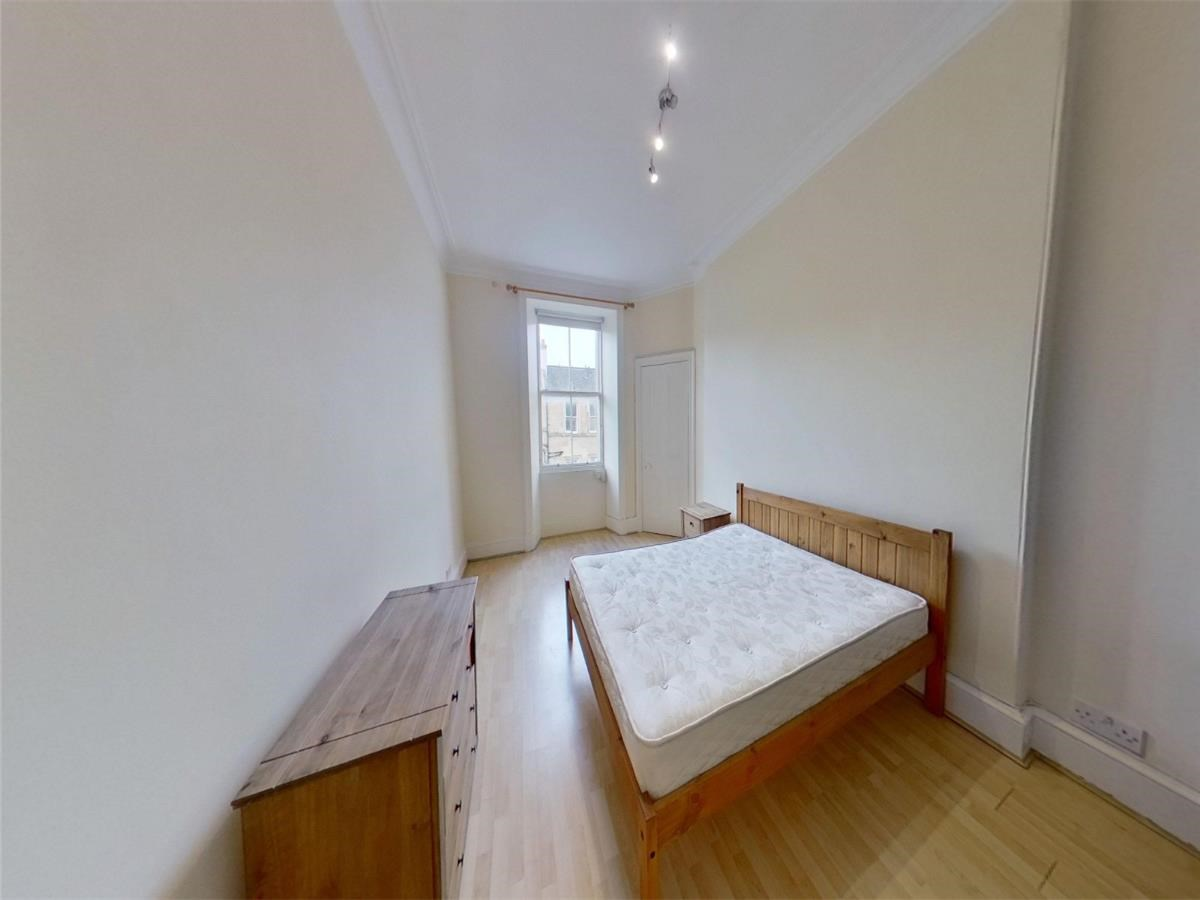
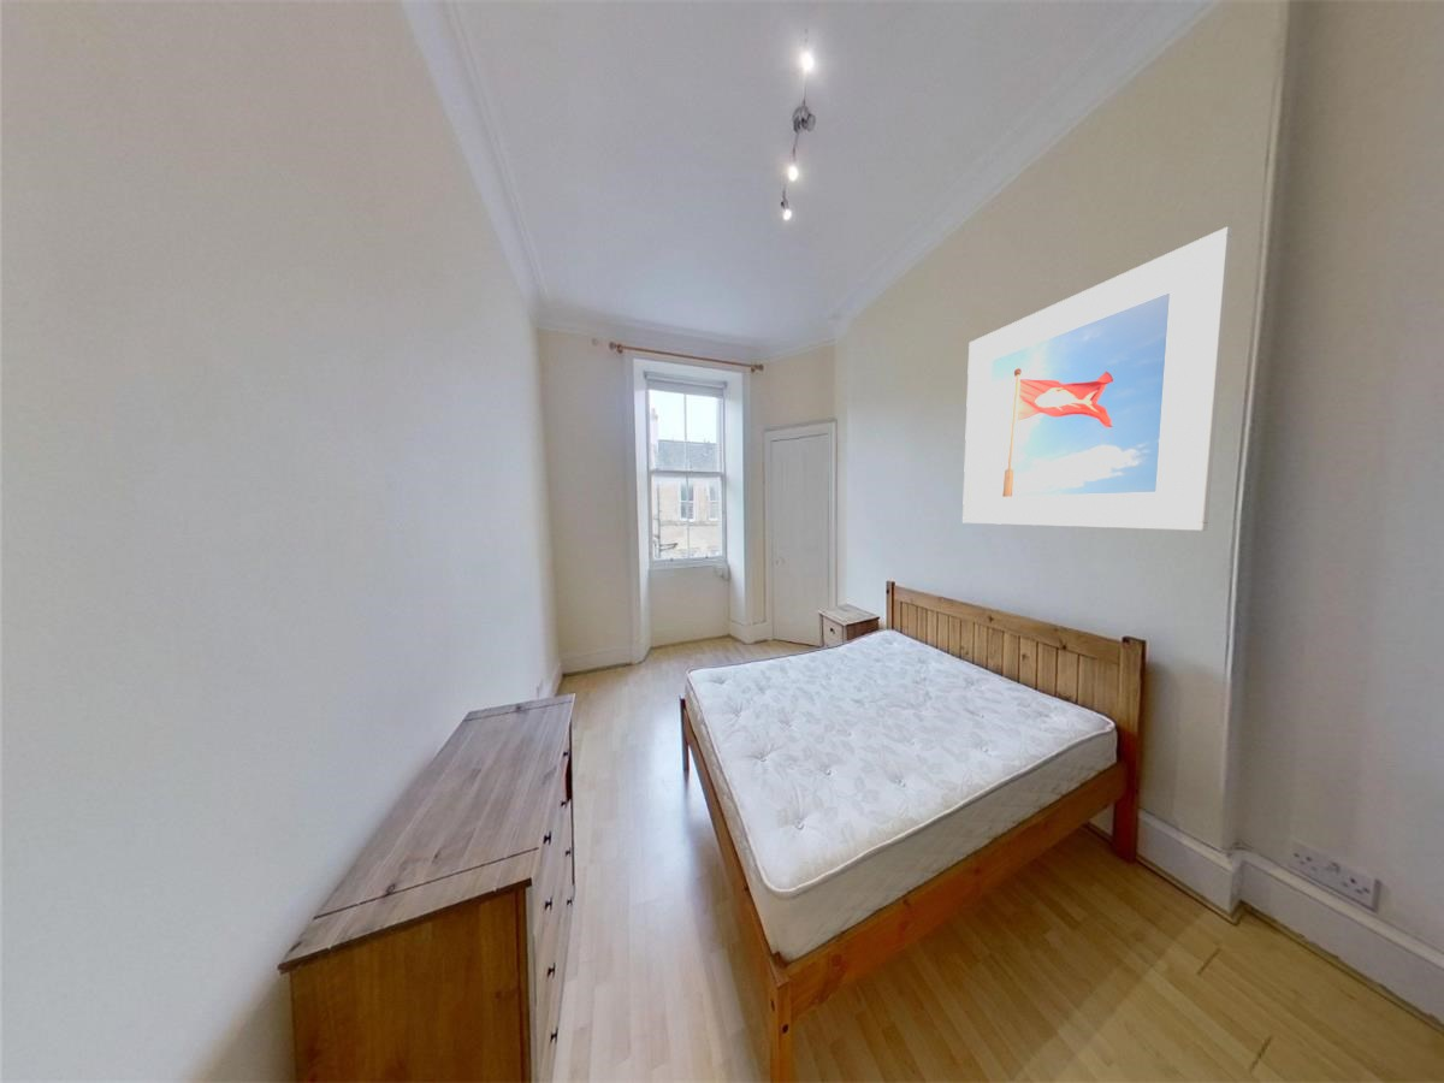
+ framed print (1060, 414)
